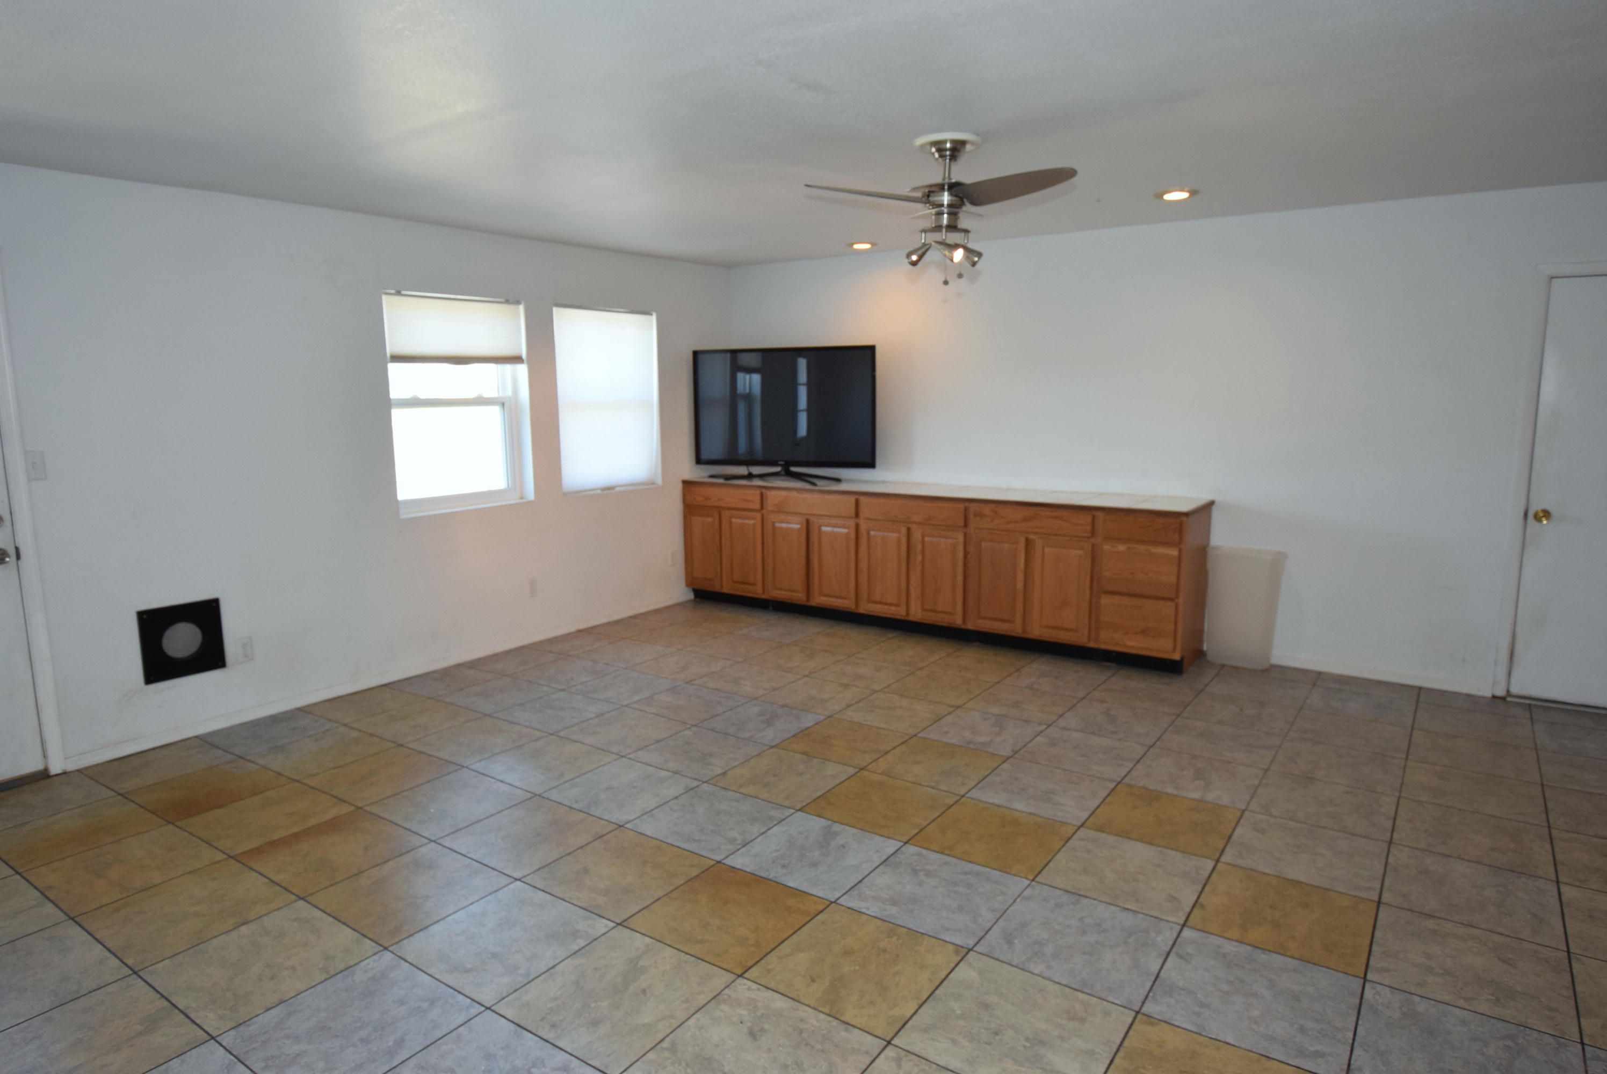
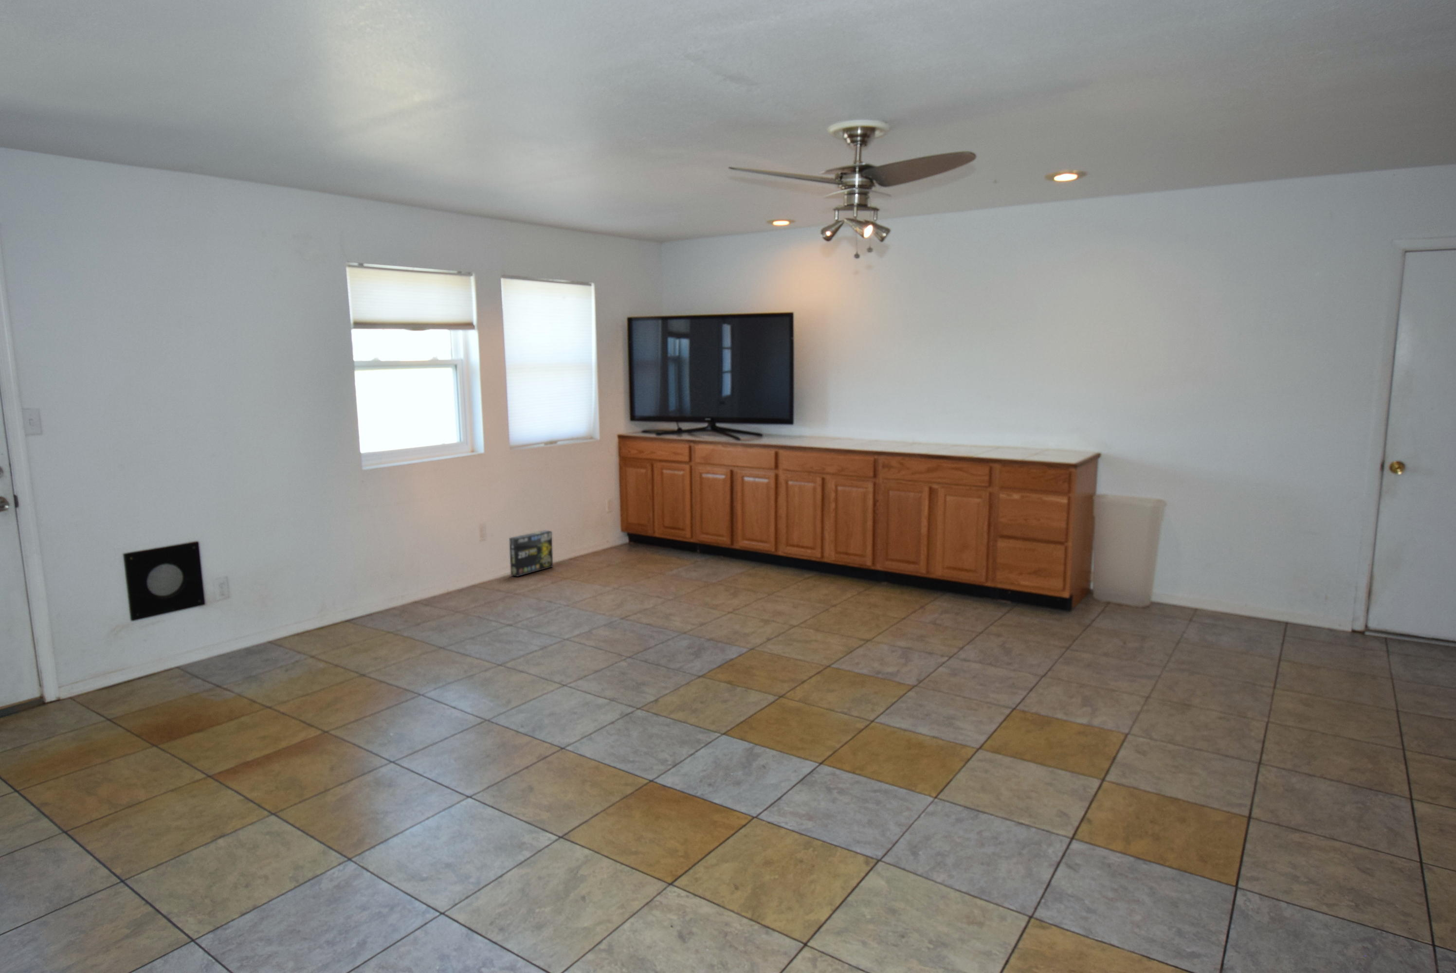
+ box (531, 553)
